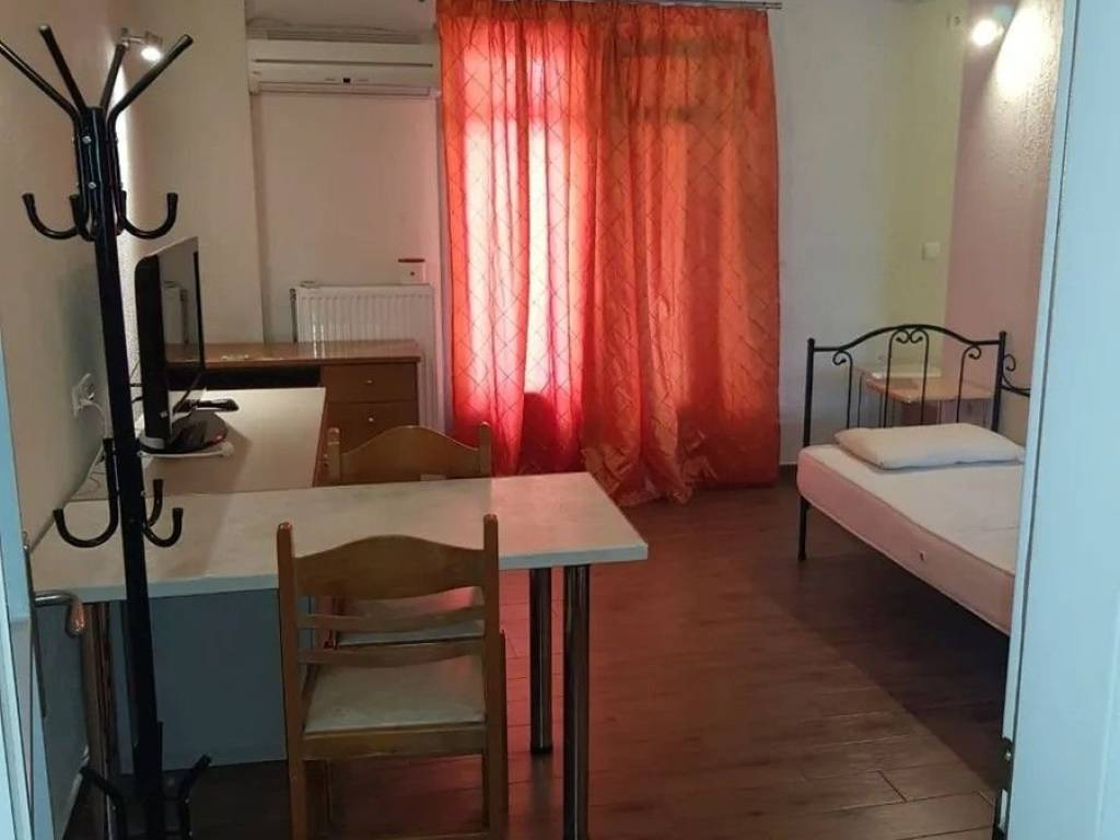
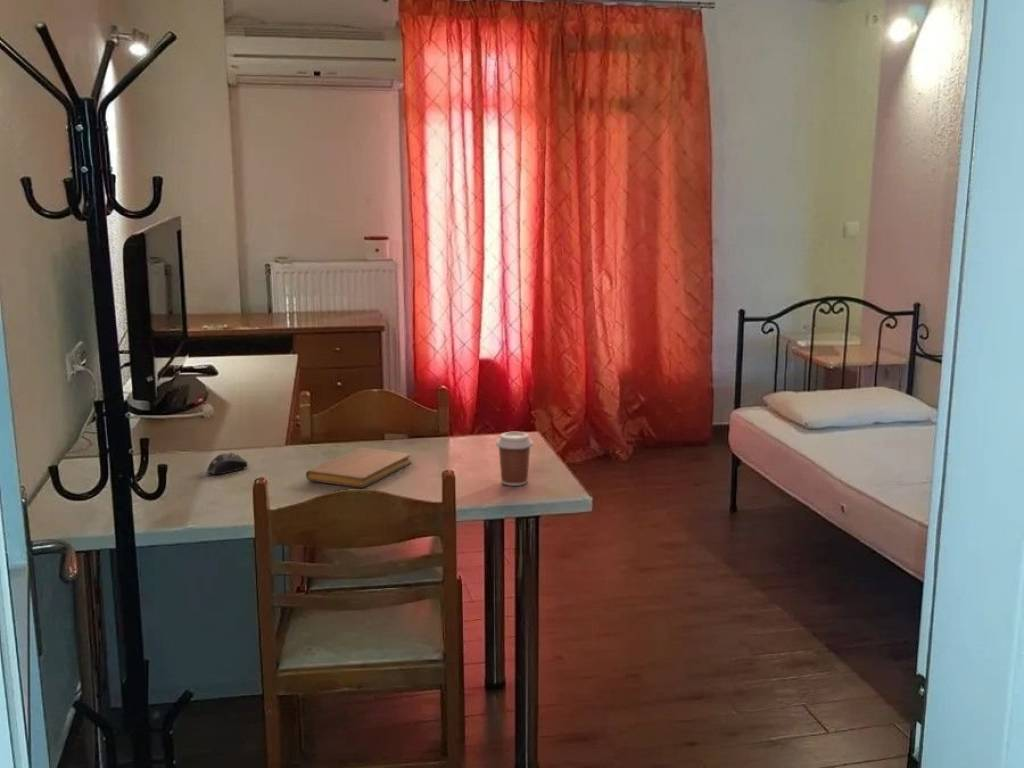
+ computer mouse (227, 462)
+ notebook (360, 466)
+ coffee cup (514, 458)
